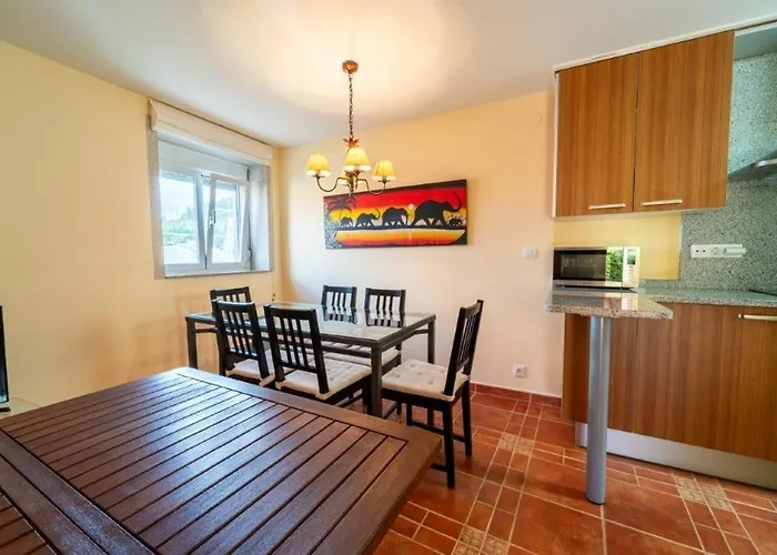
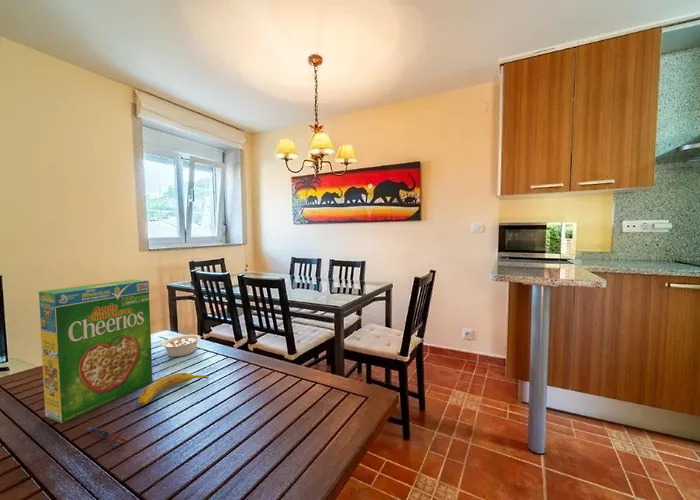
+ fruit (171, 385)
+ pen (106, 433)
+ cereal box (101, 342)
+ legume (183, 344)
